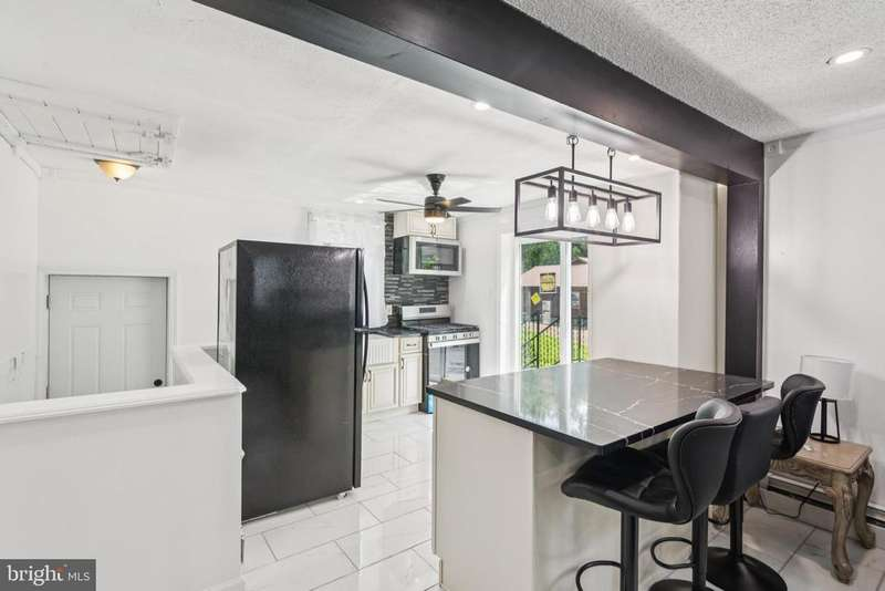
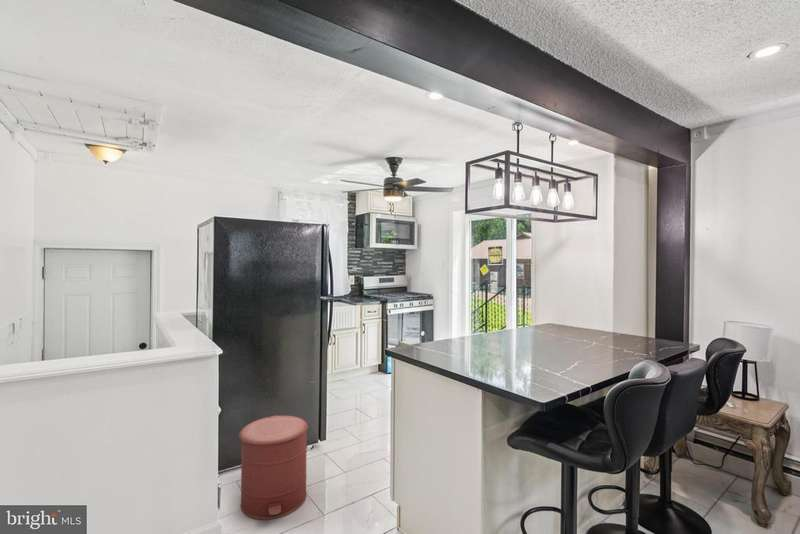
+ trash can (274, 463)
